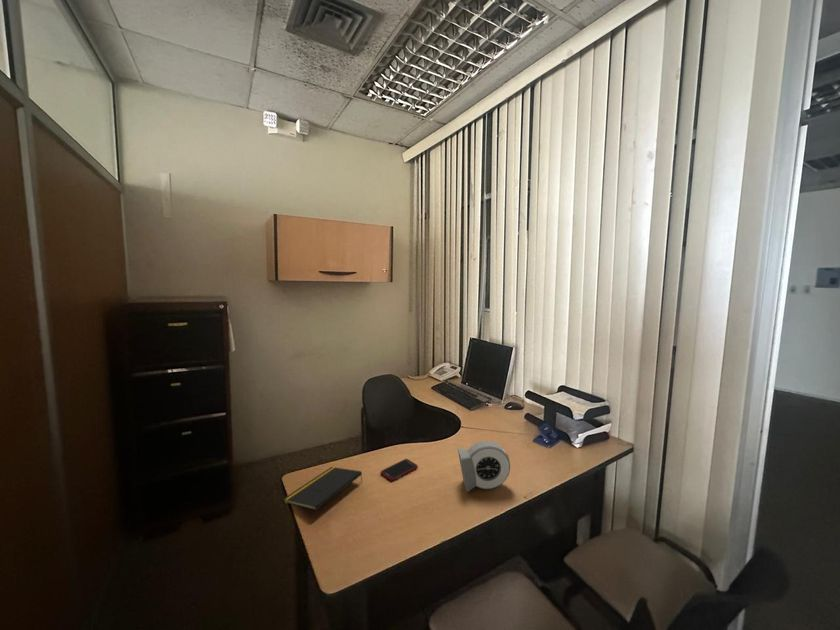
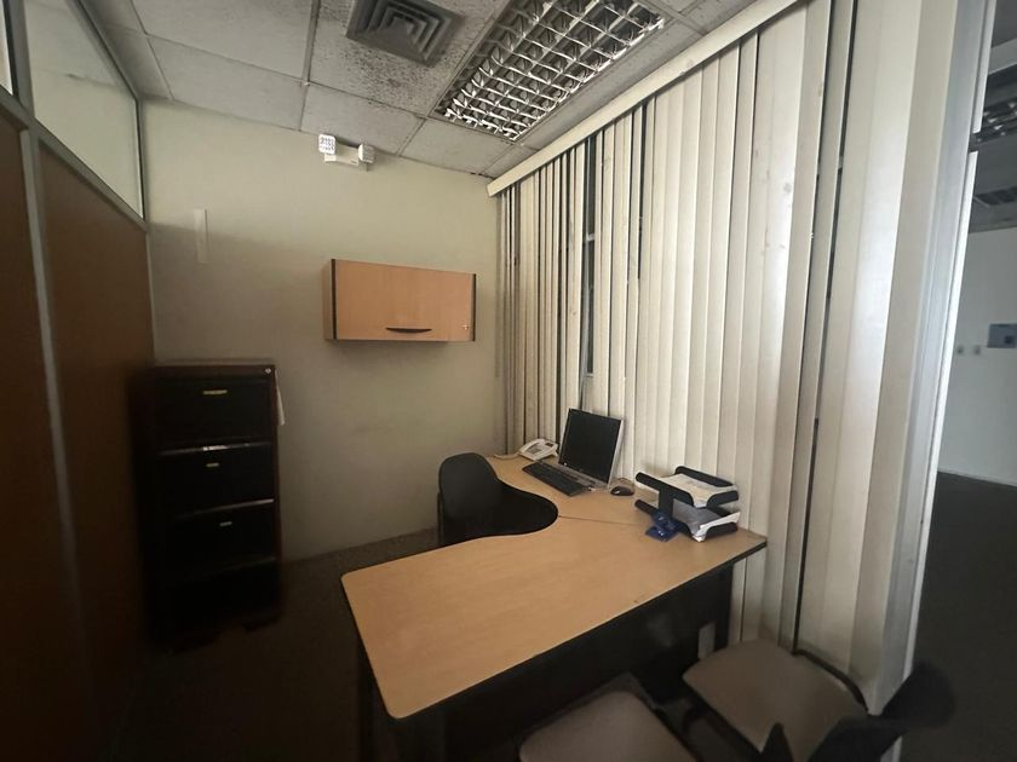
- notepad (324, 486)
- cell phone (399, 469)
- alarm clock (484, 464)
